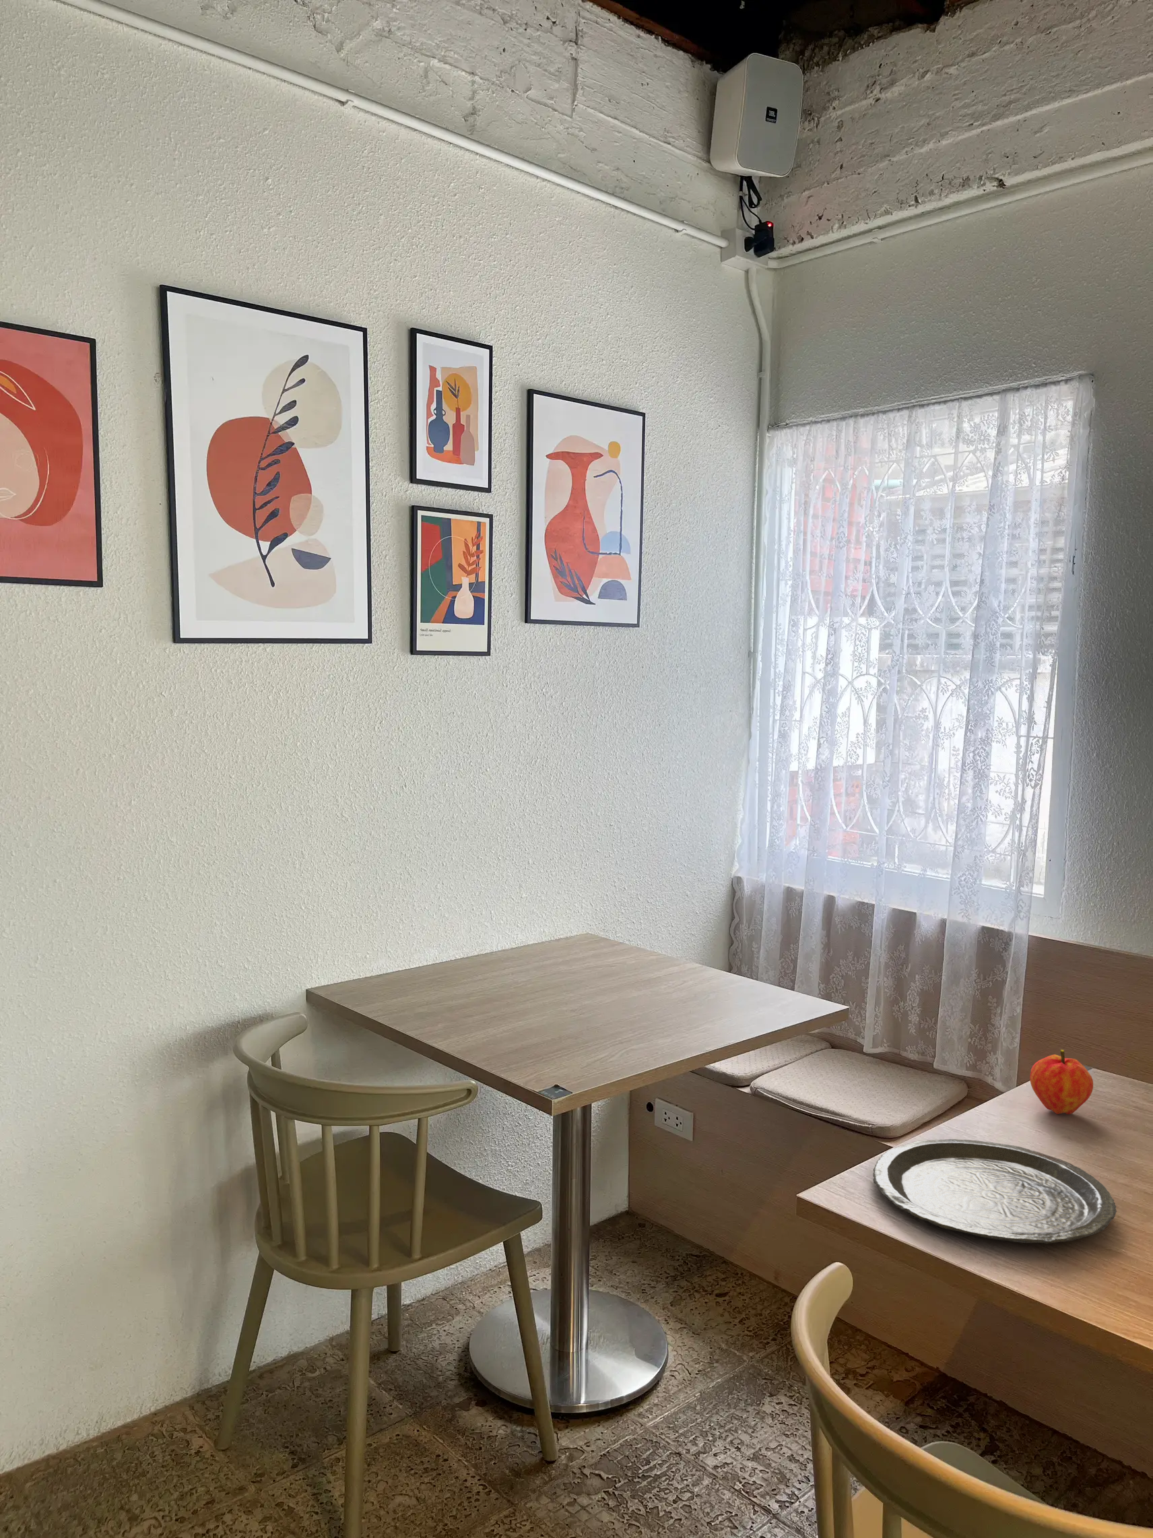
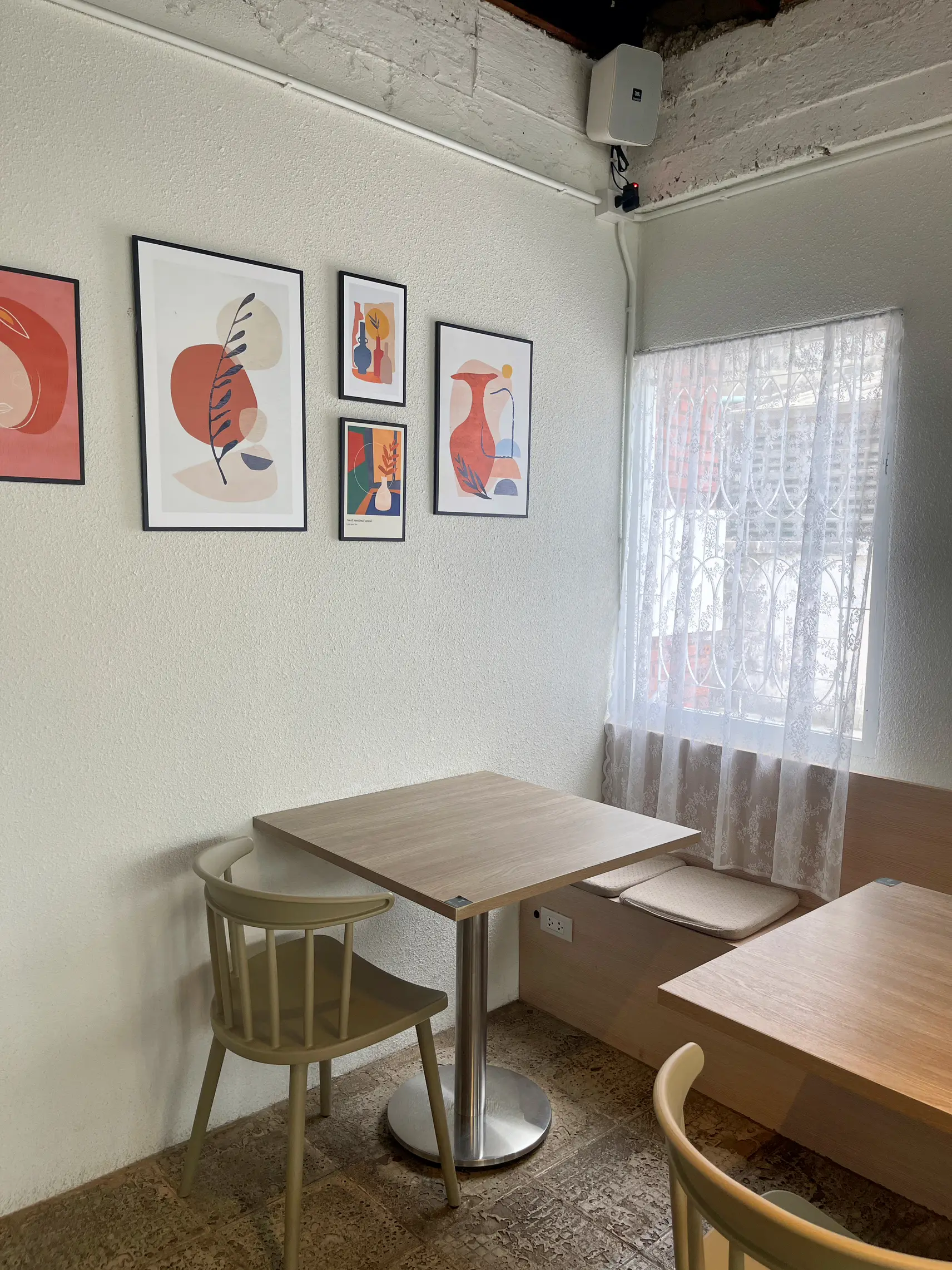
- plate (989, 1189)
- fruit (1061, 1081)
